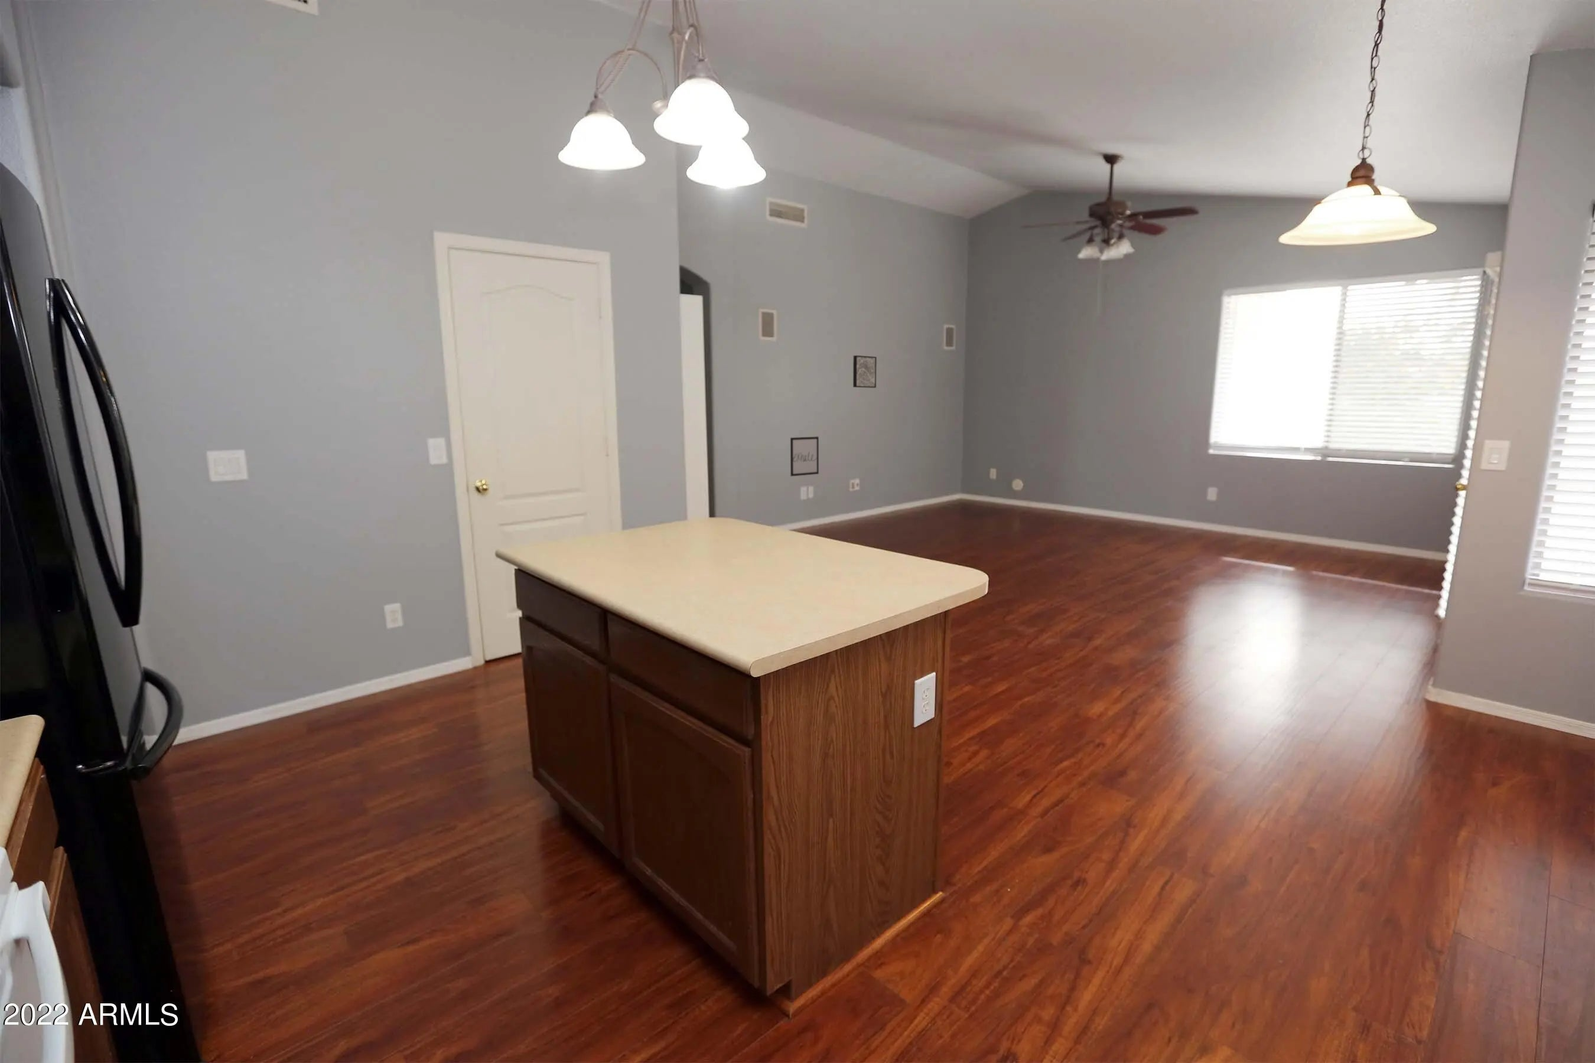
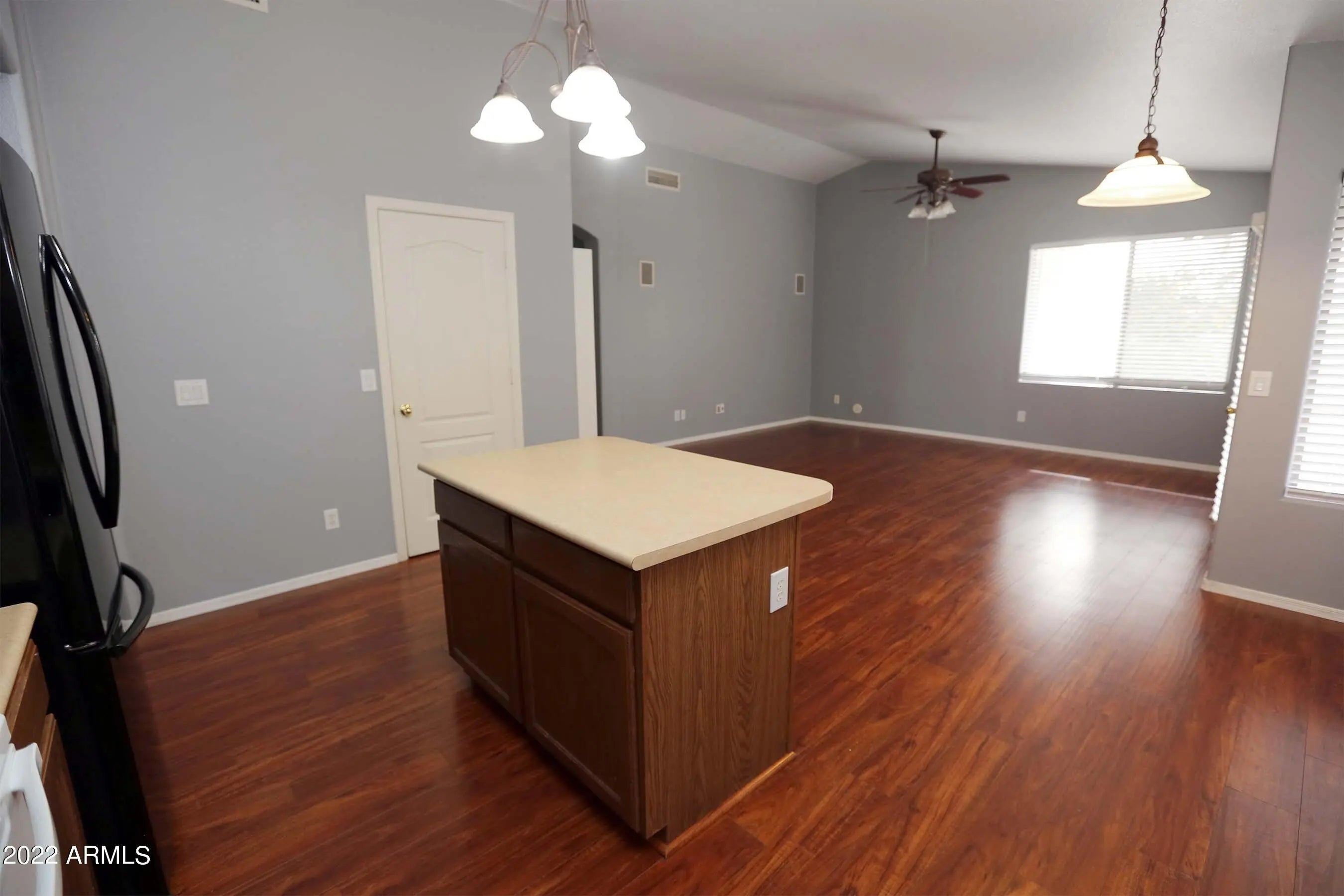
- wall art (865, 371)
- wall art (805, 456)
